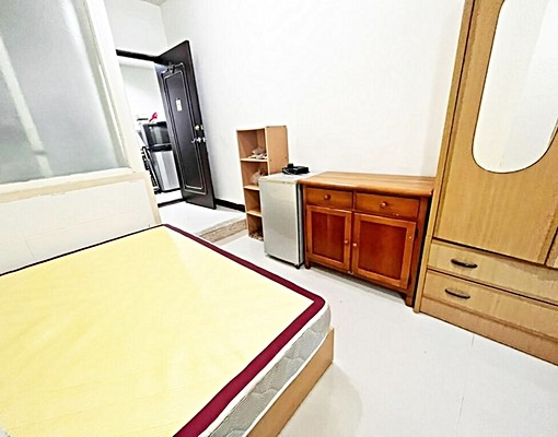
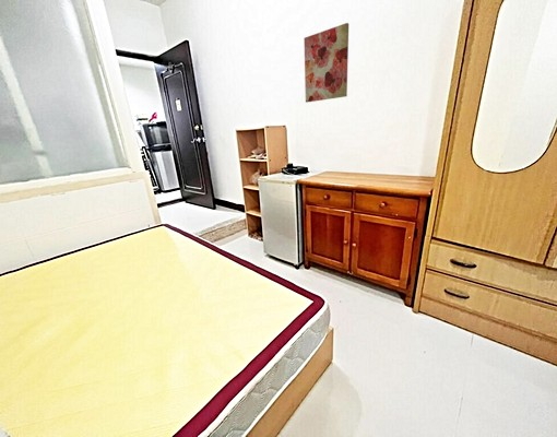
+ wall art (324, 67)
